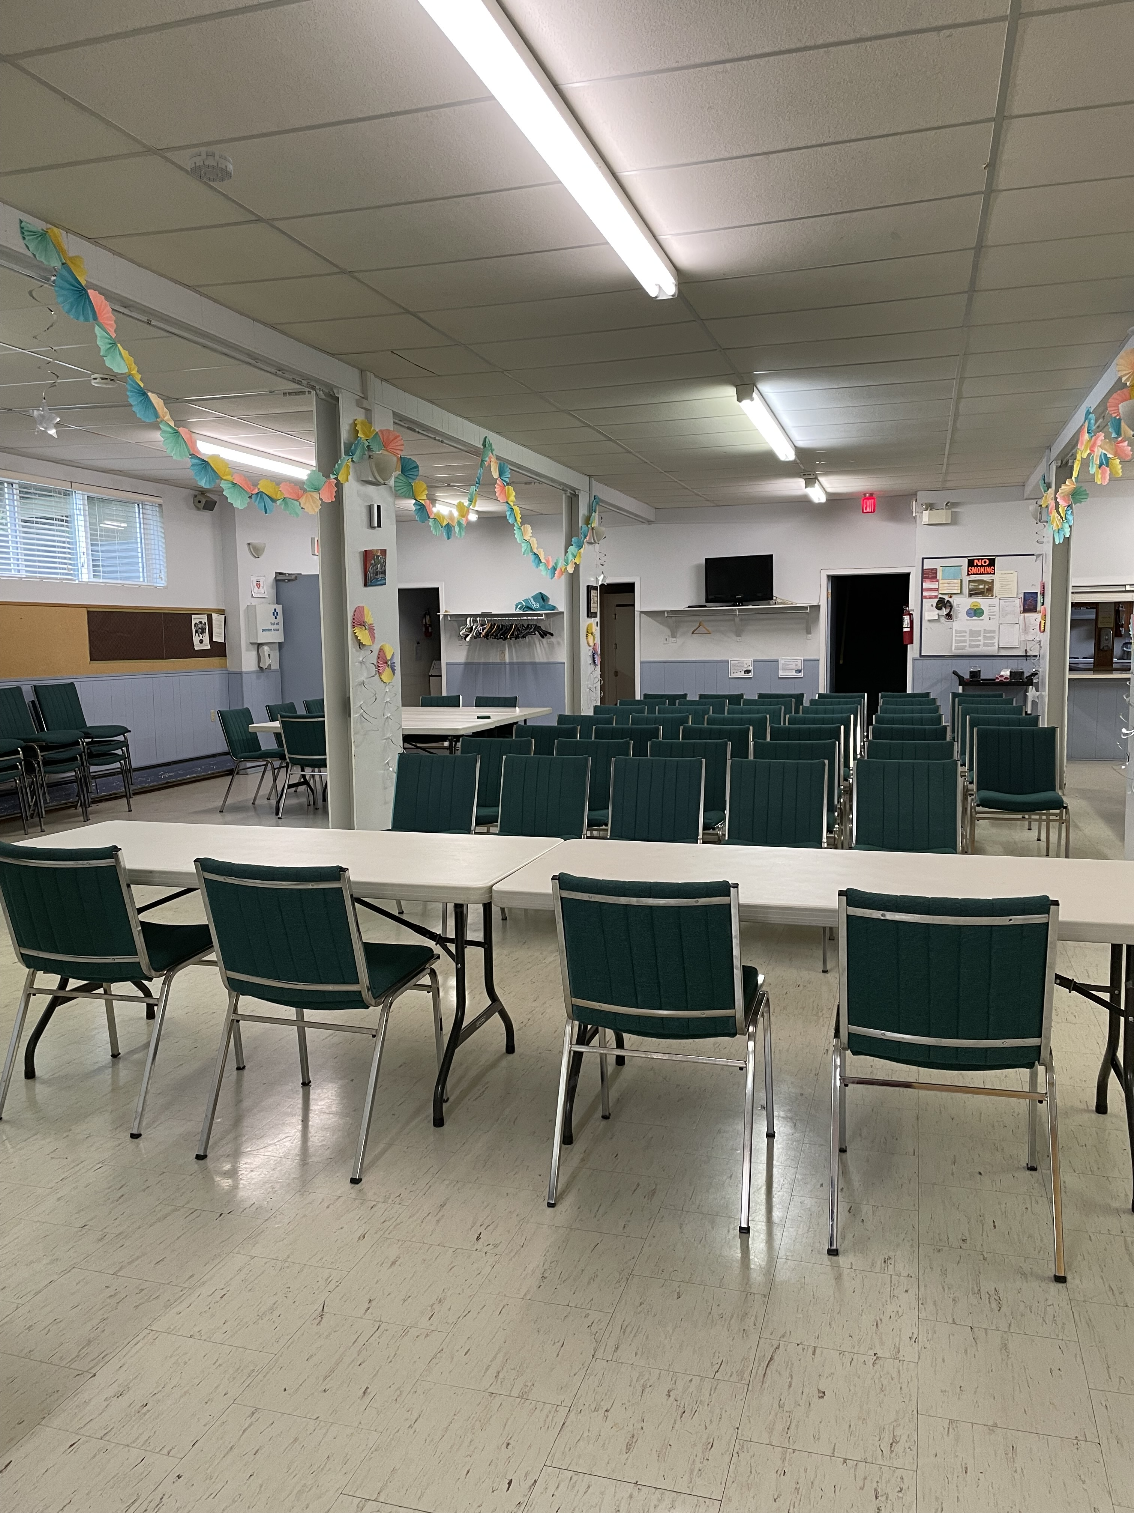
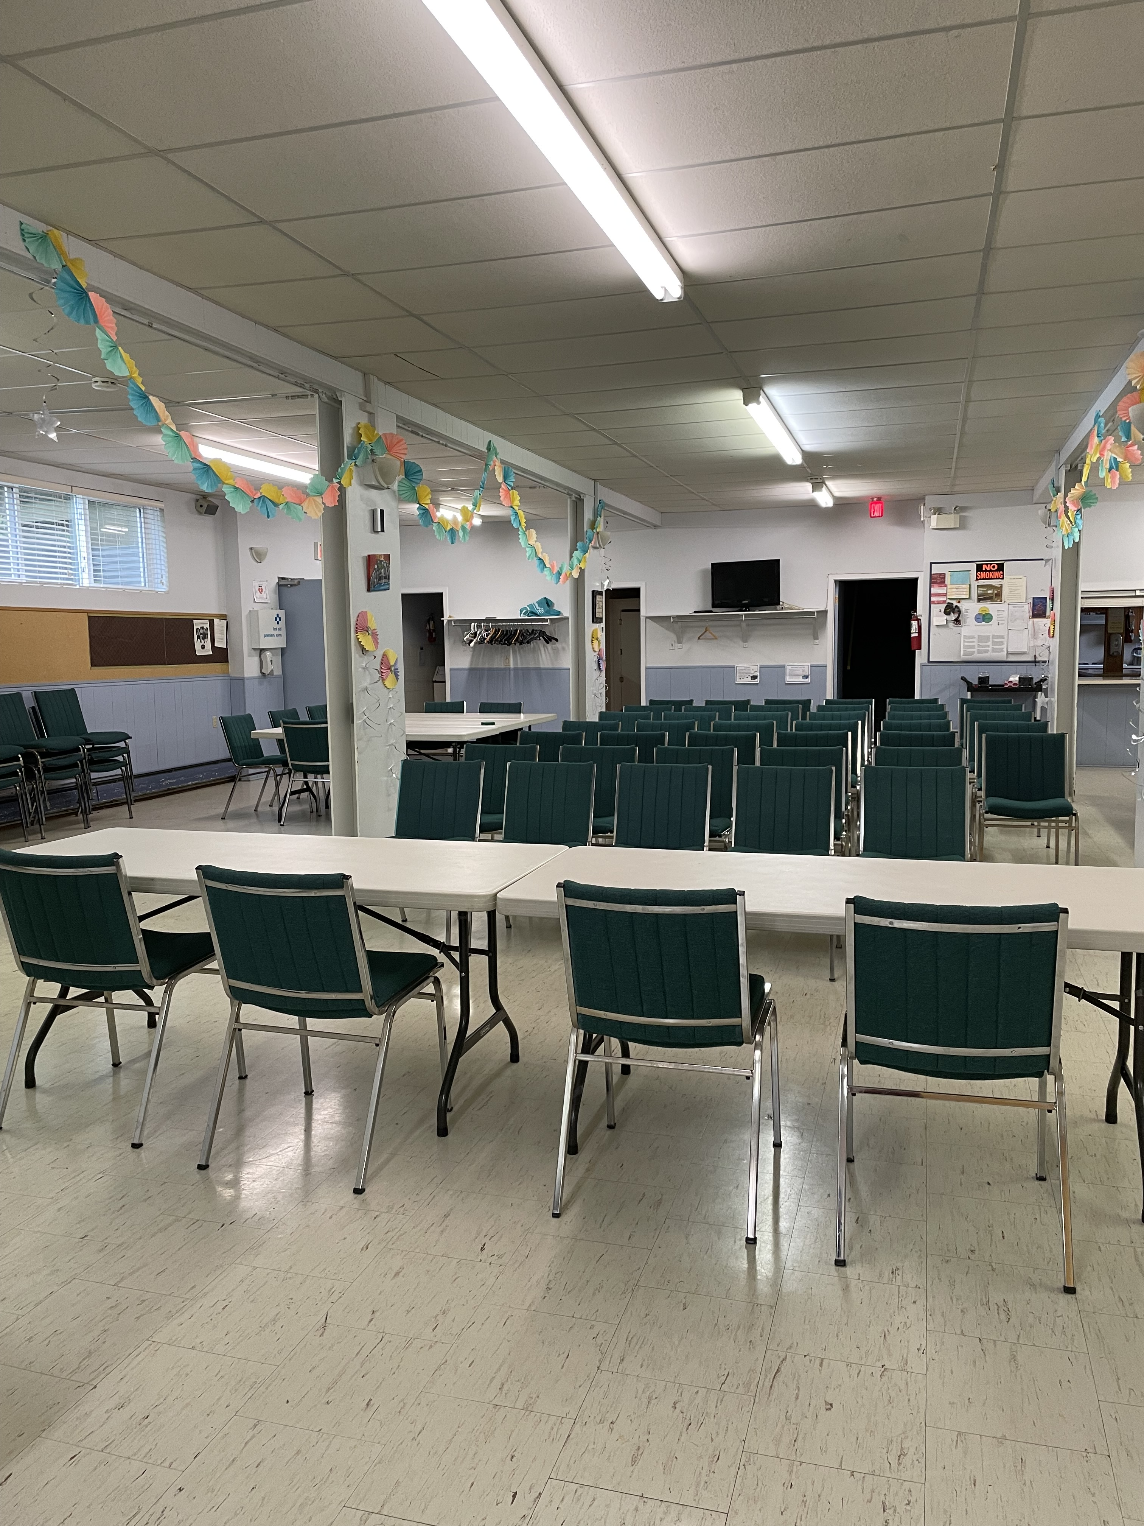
- smoke detector (211, 166)
